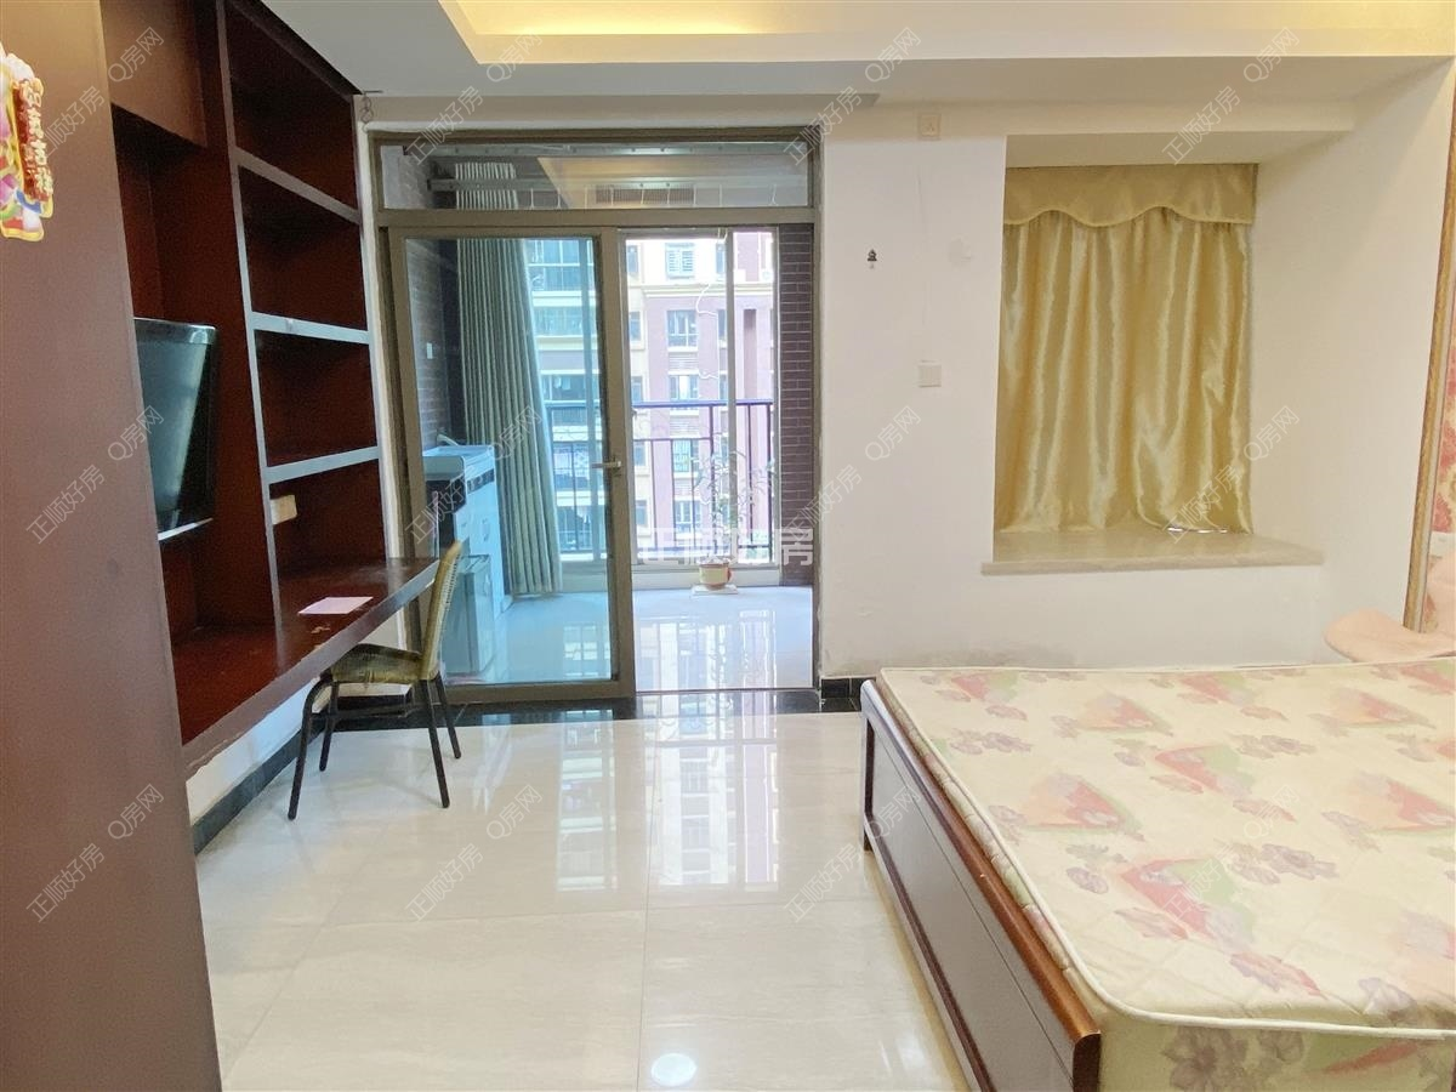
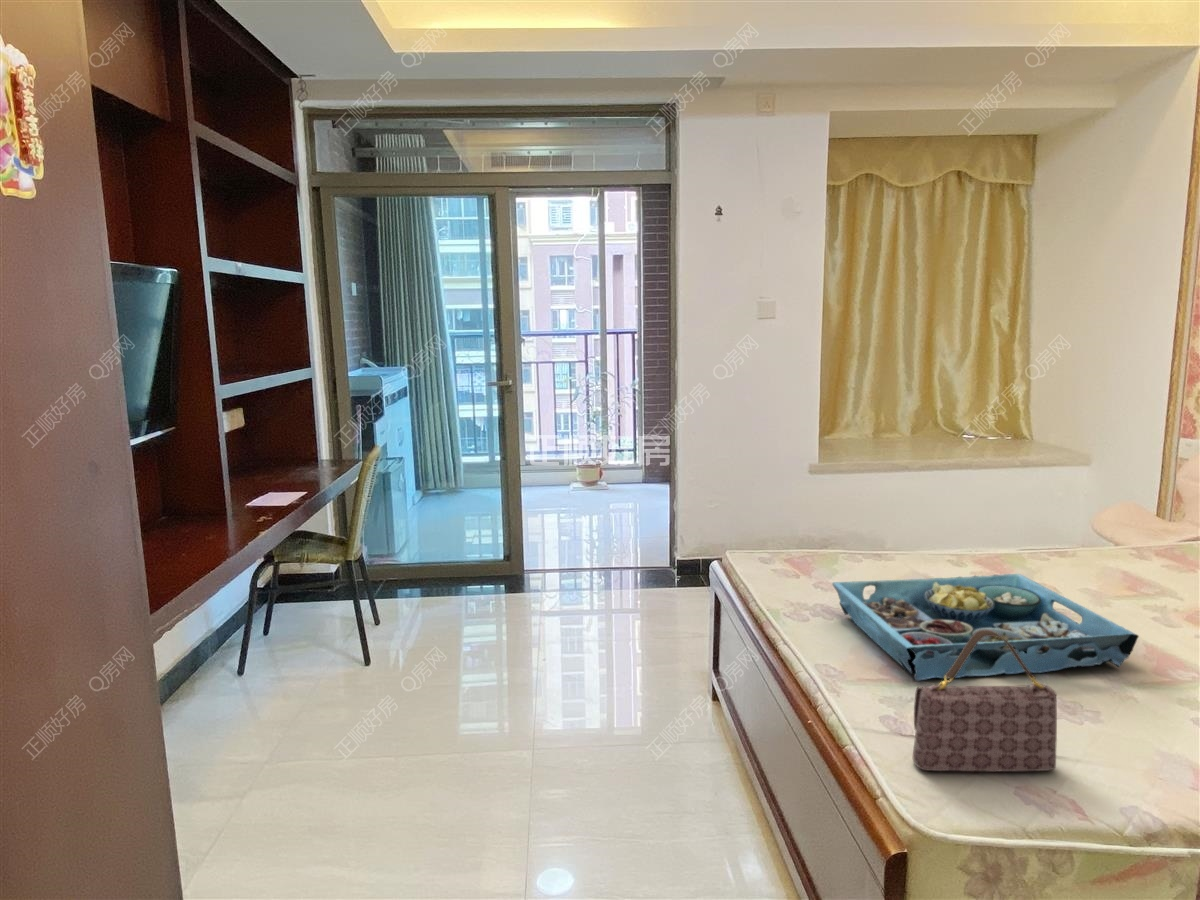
+ serving tray (968, 618)
+ handbag (986, 699)
